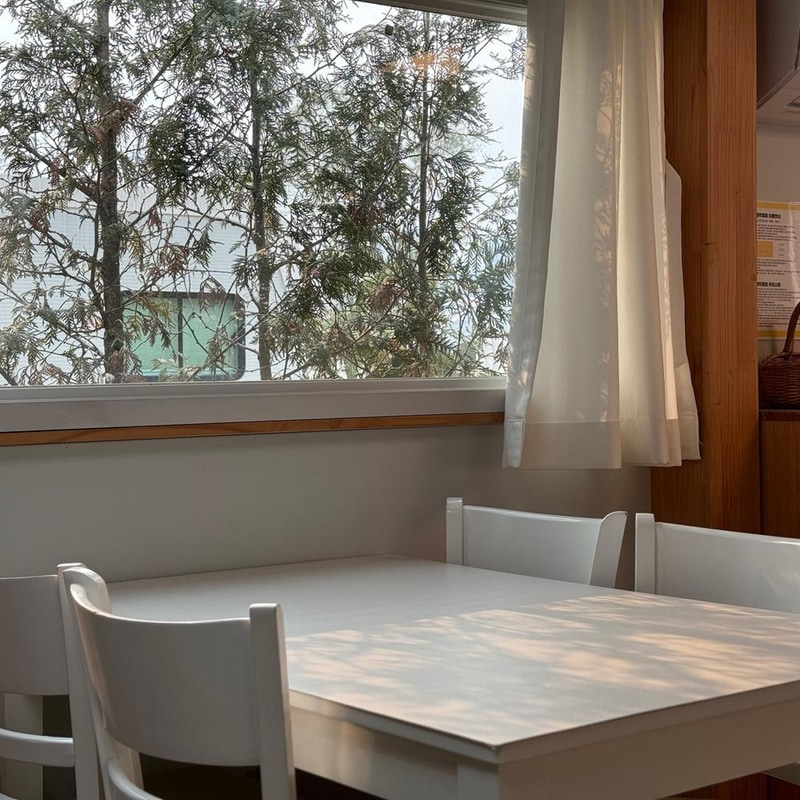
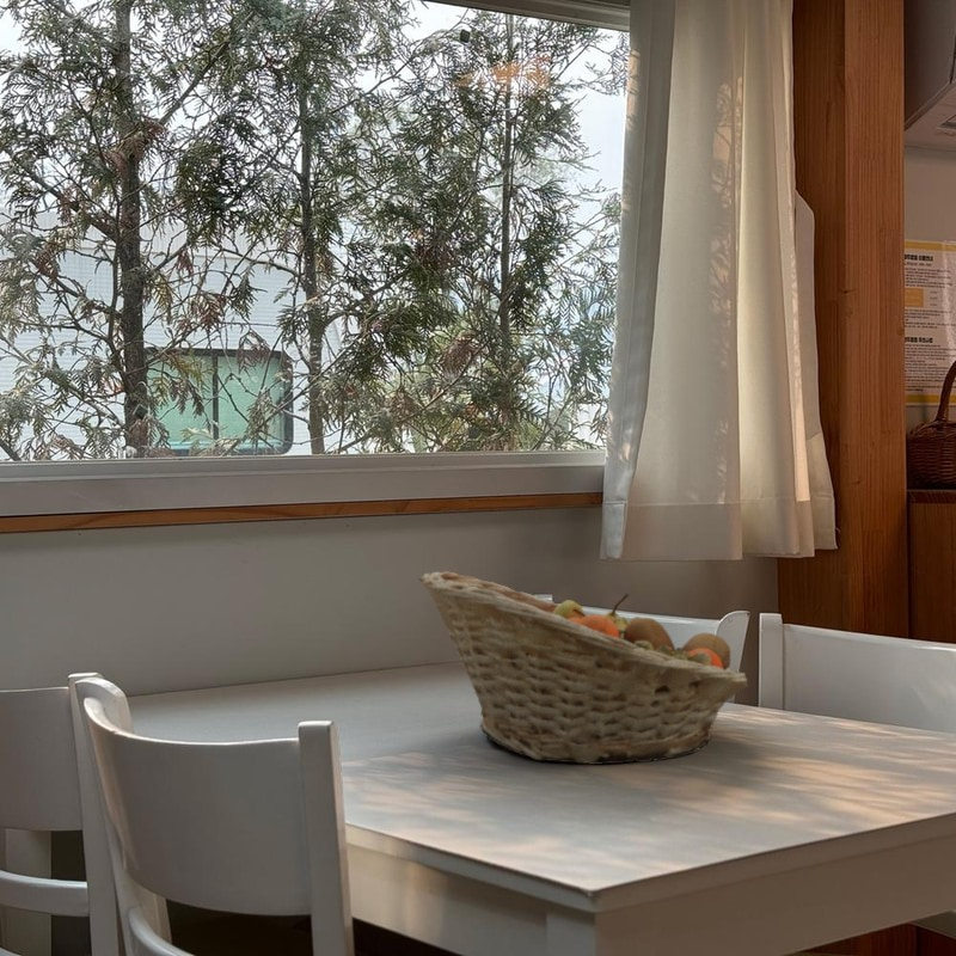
+ fruit basket (577, 655)
